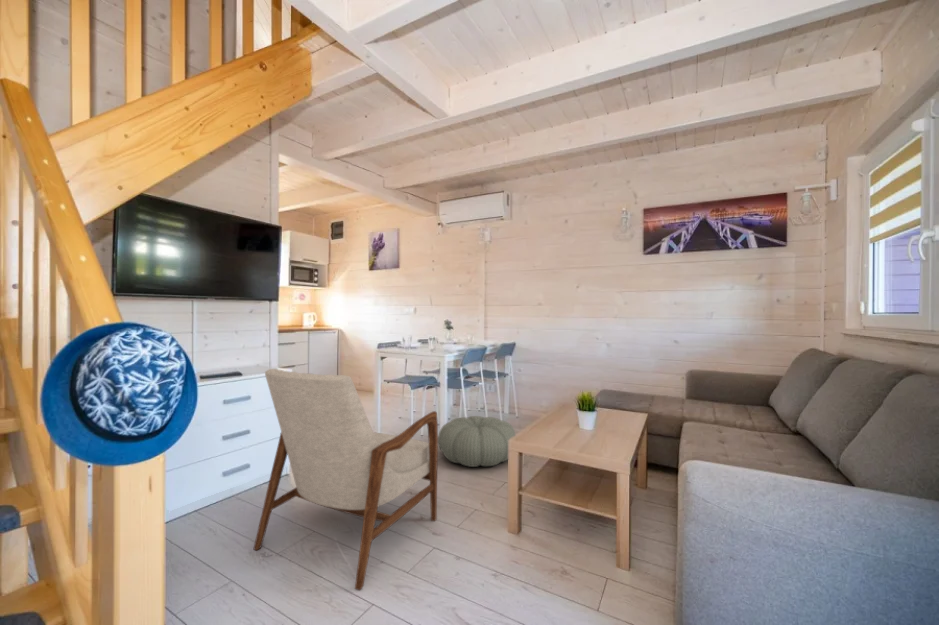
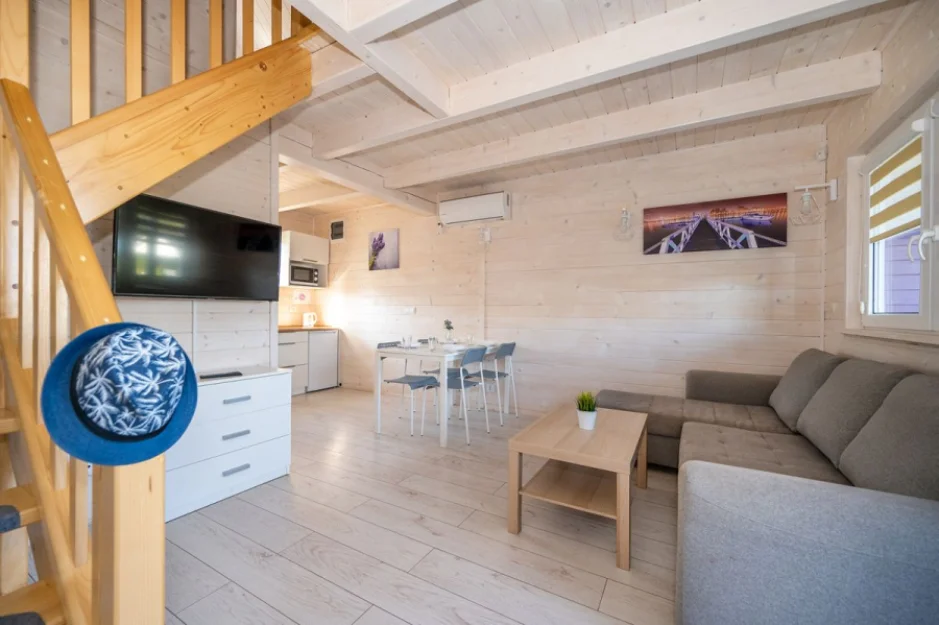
- pouf (477, 439)
- armchair (351, 447)
